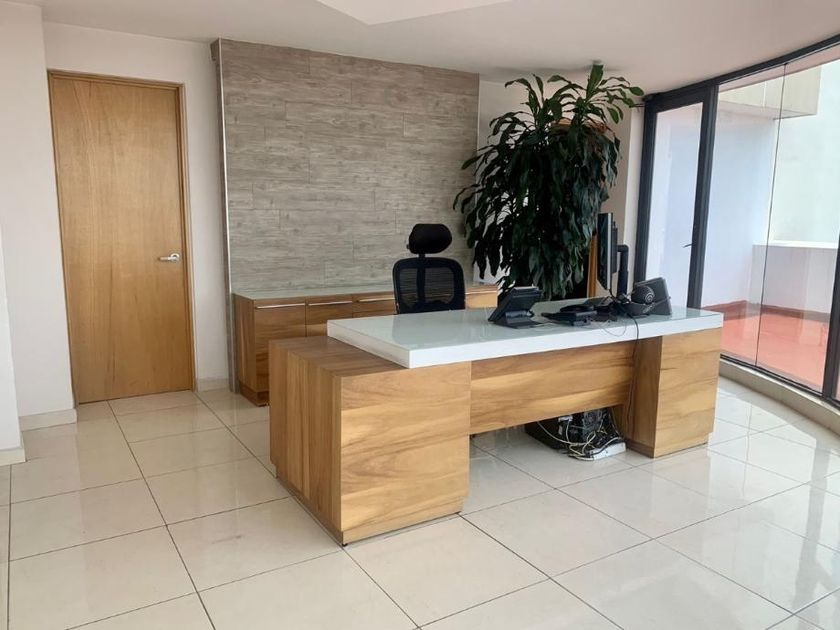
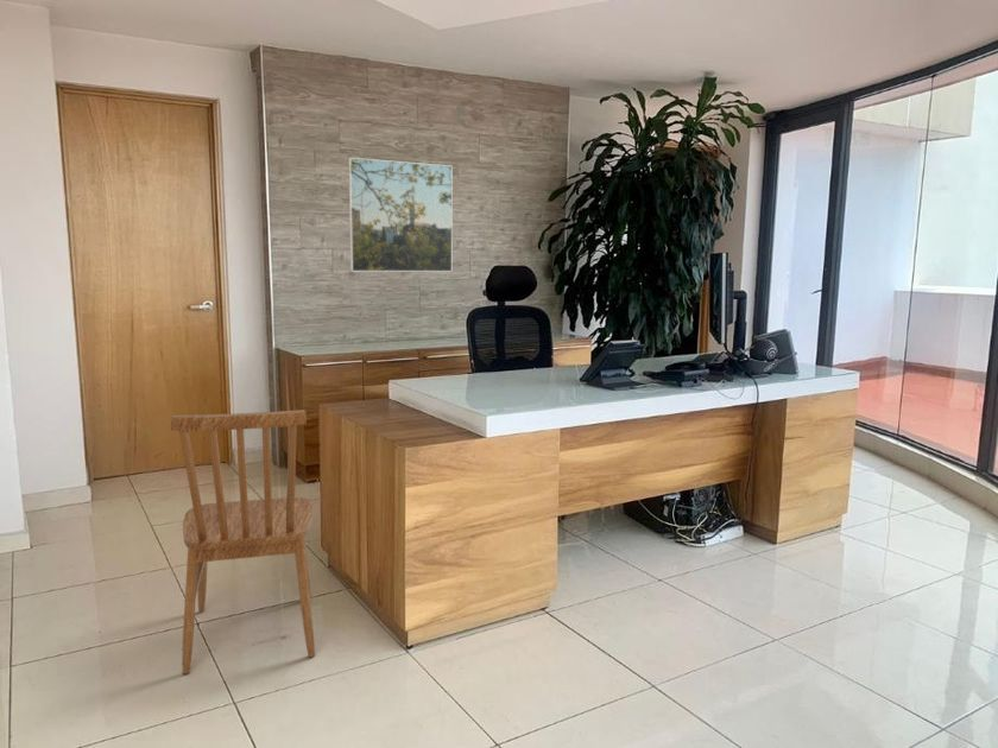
+ dining chair (248, 520)
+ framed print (402, 217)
